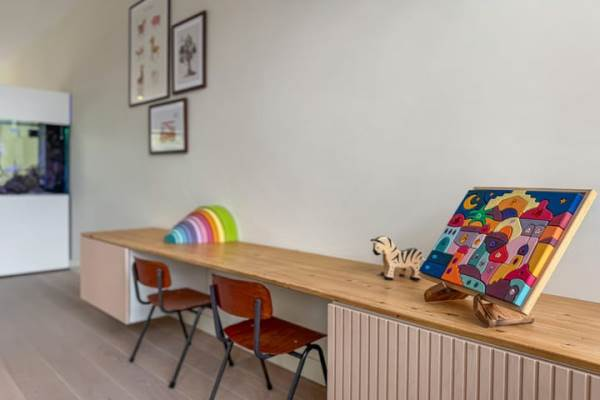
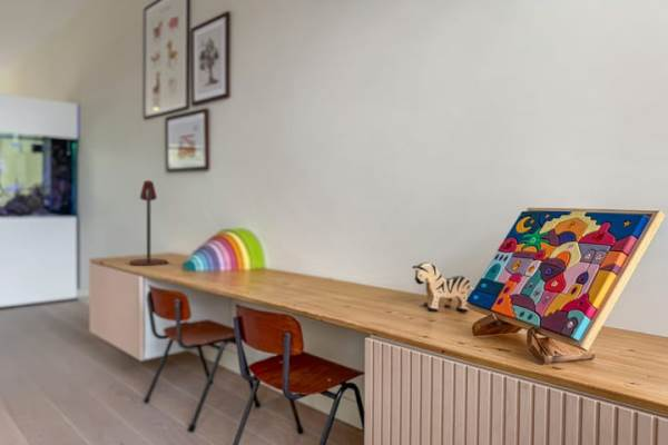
+ desk lamp (148, 221)
